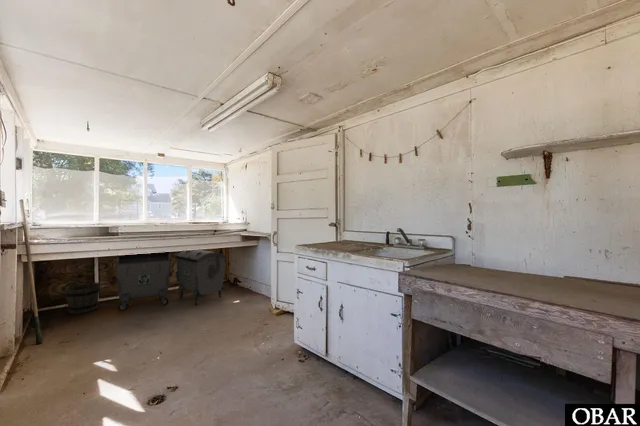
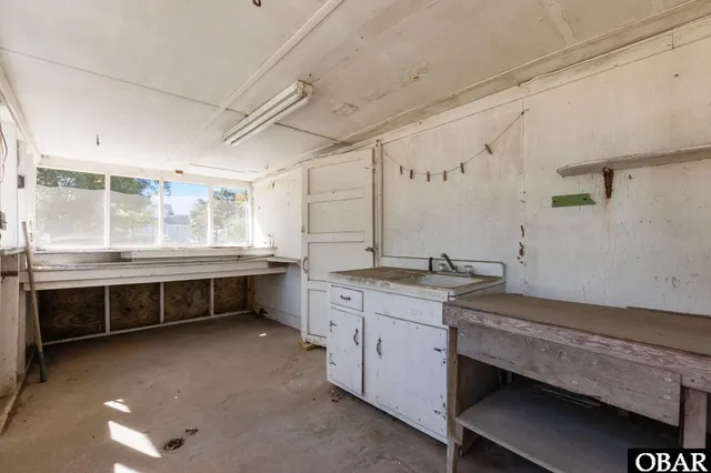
- waste bin (170, 275)
- bucket (83, 296)
